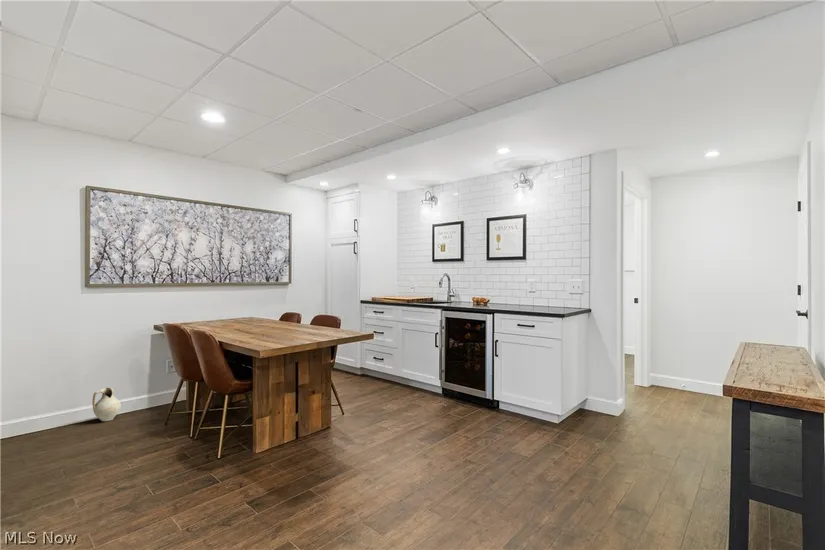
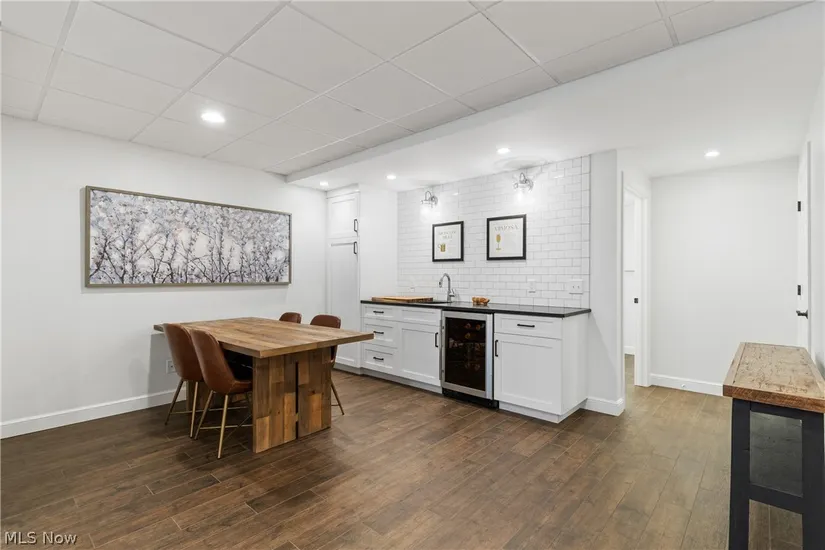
- ceramic jug (106, 404)
